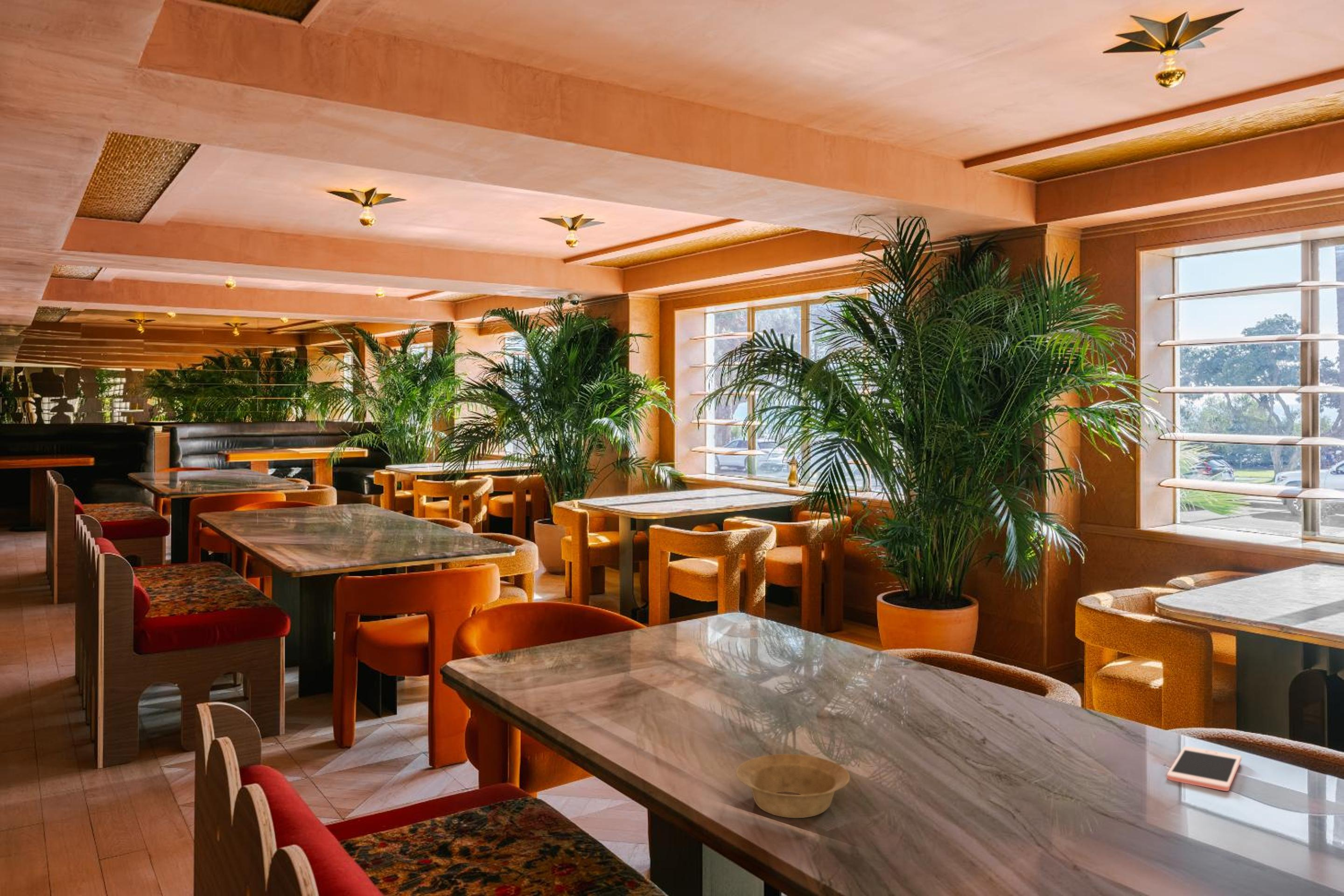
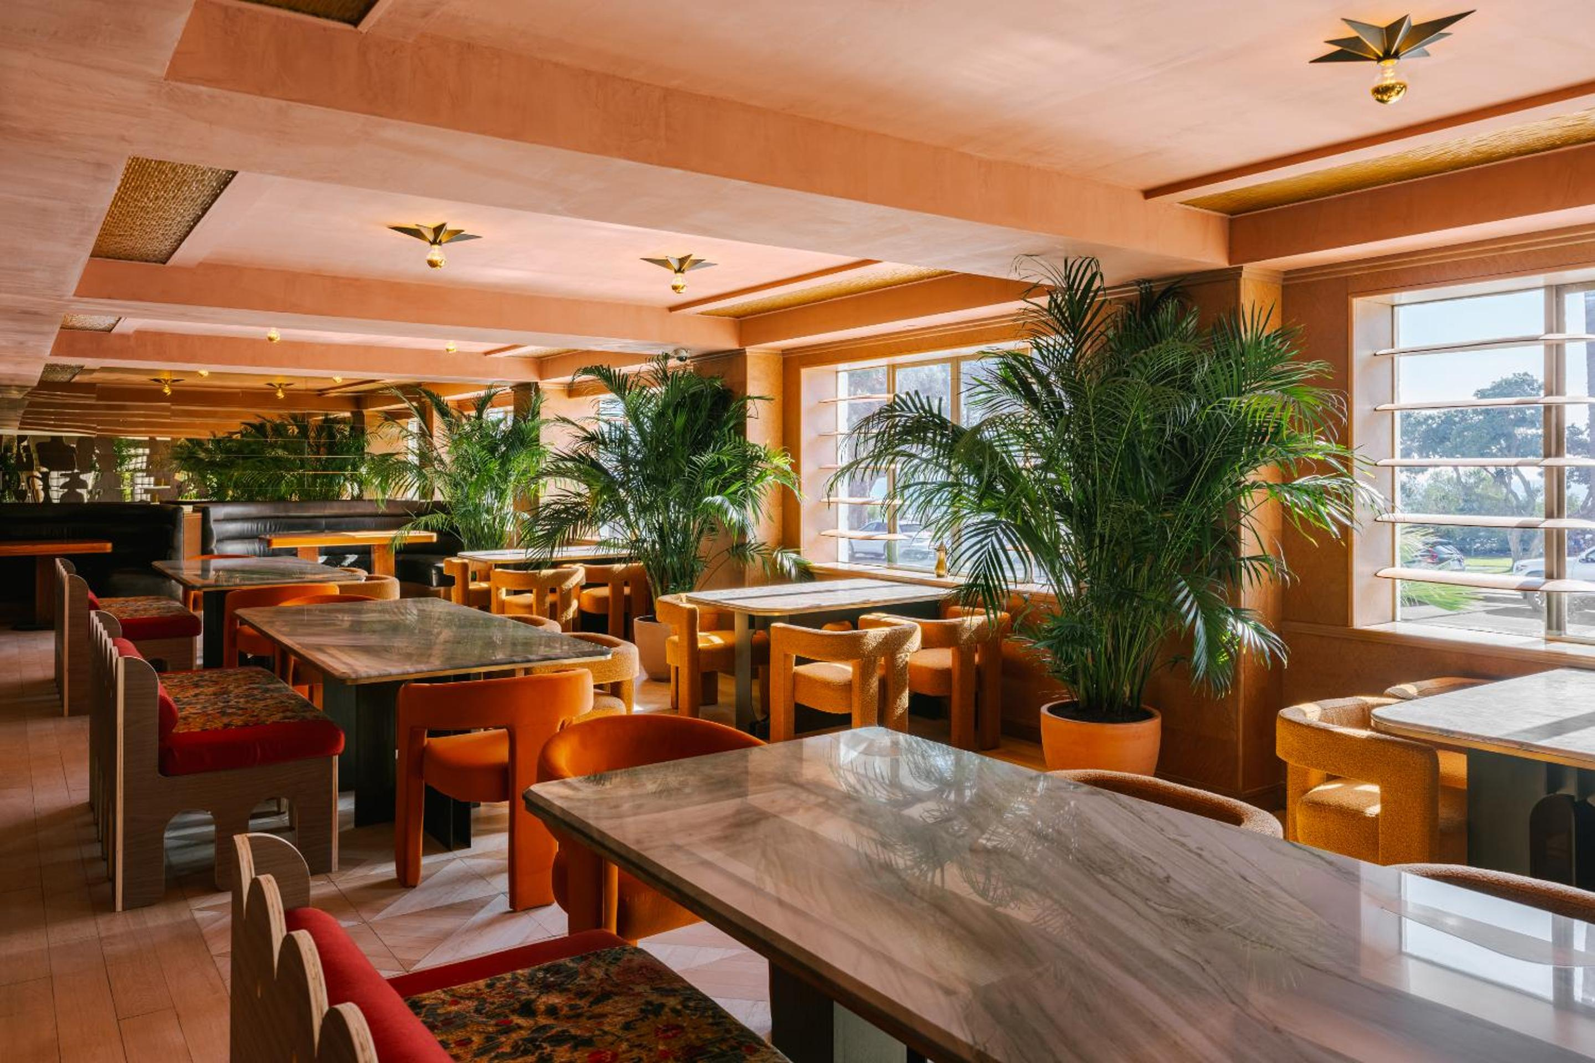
- bowl (792, 790)
- cell phone (1205, 767)
